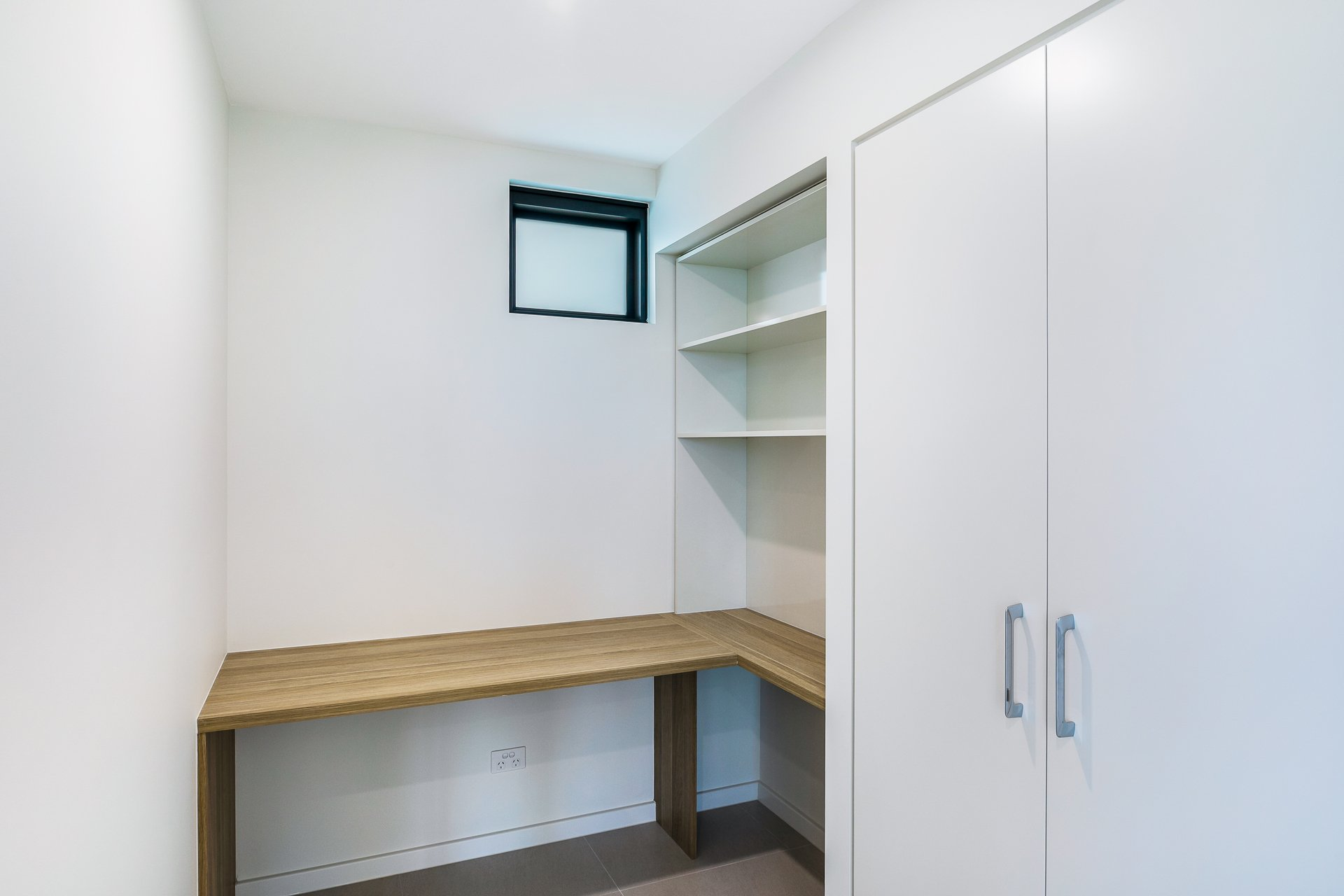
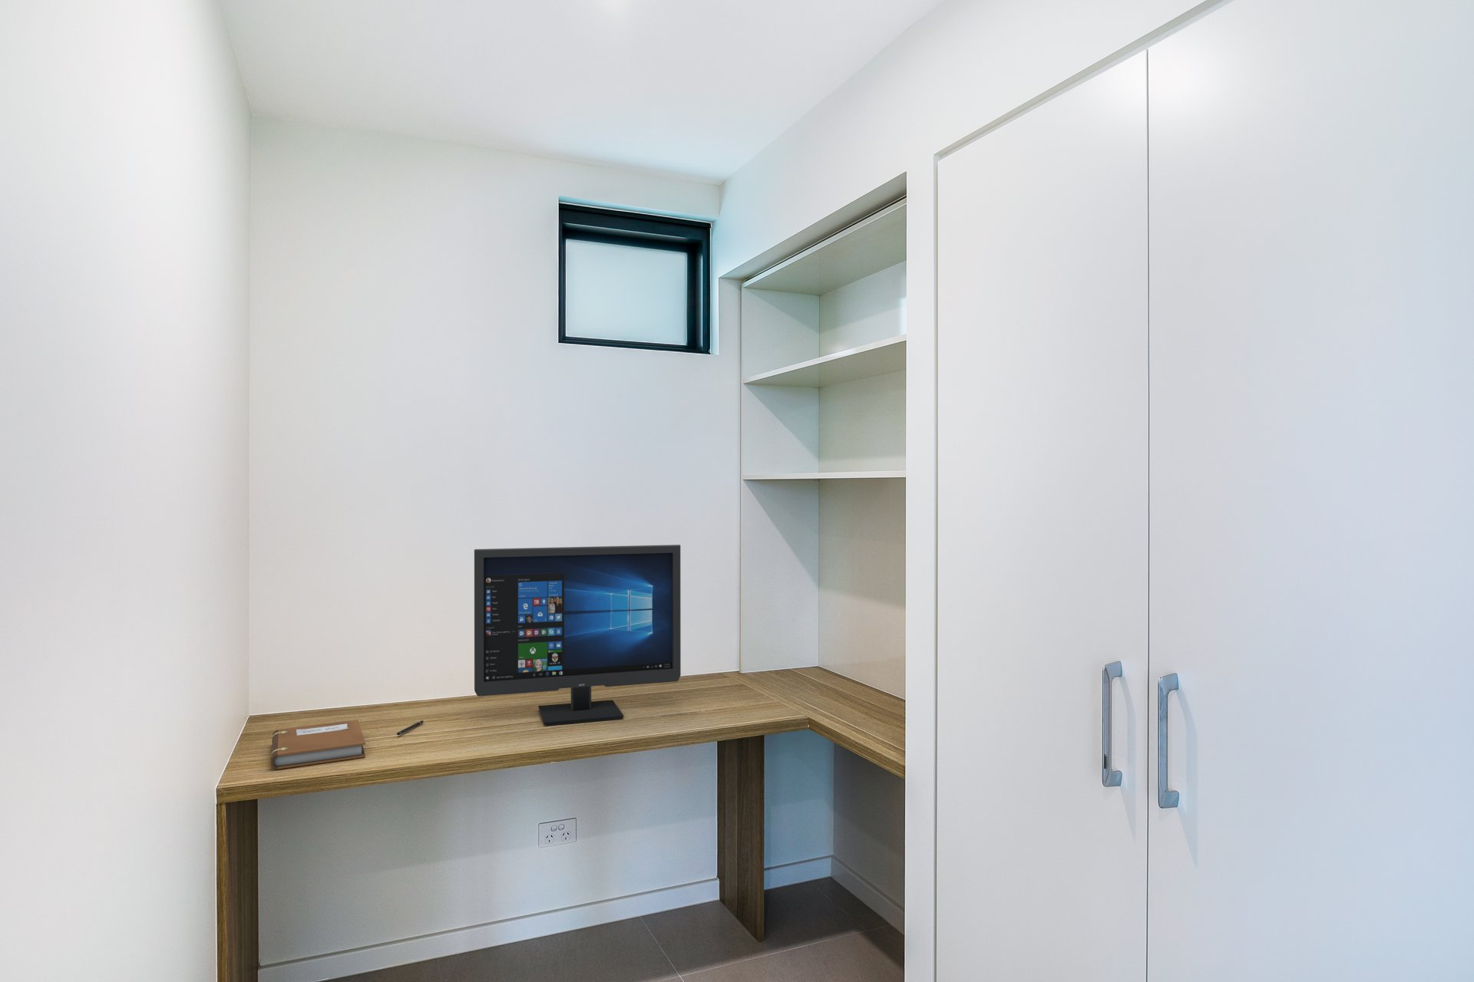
+ notebook (317, 742)
+ pen (410, 727)
+ computer monitor (581, 630)
